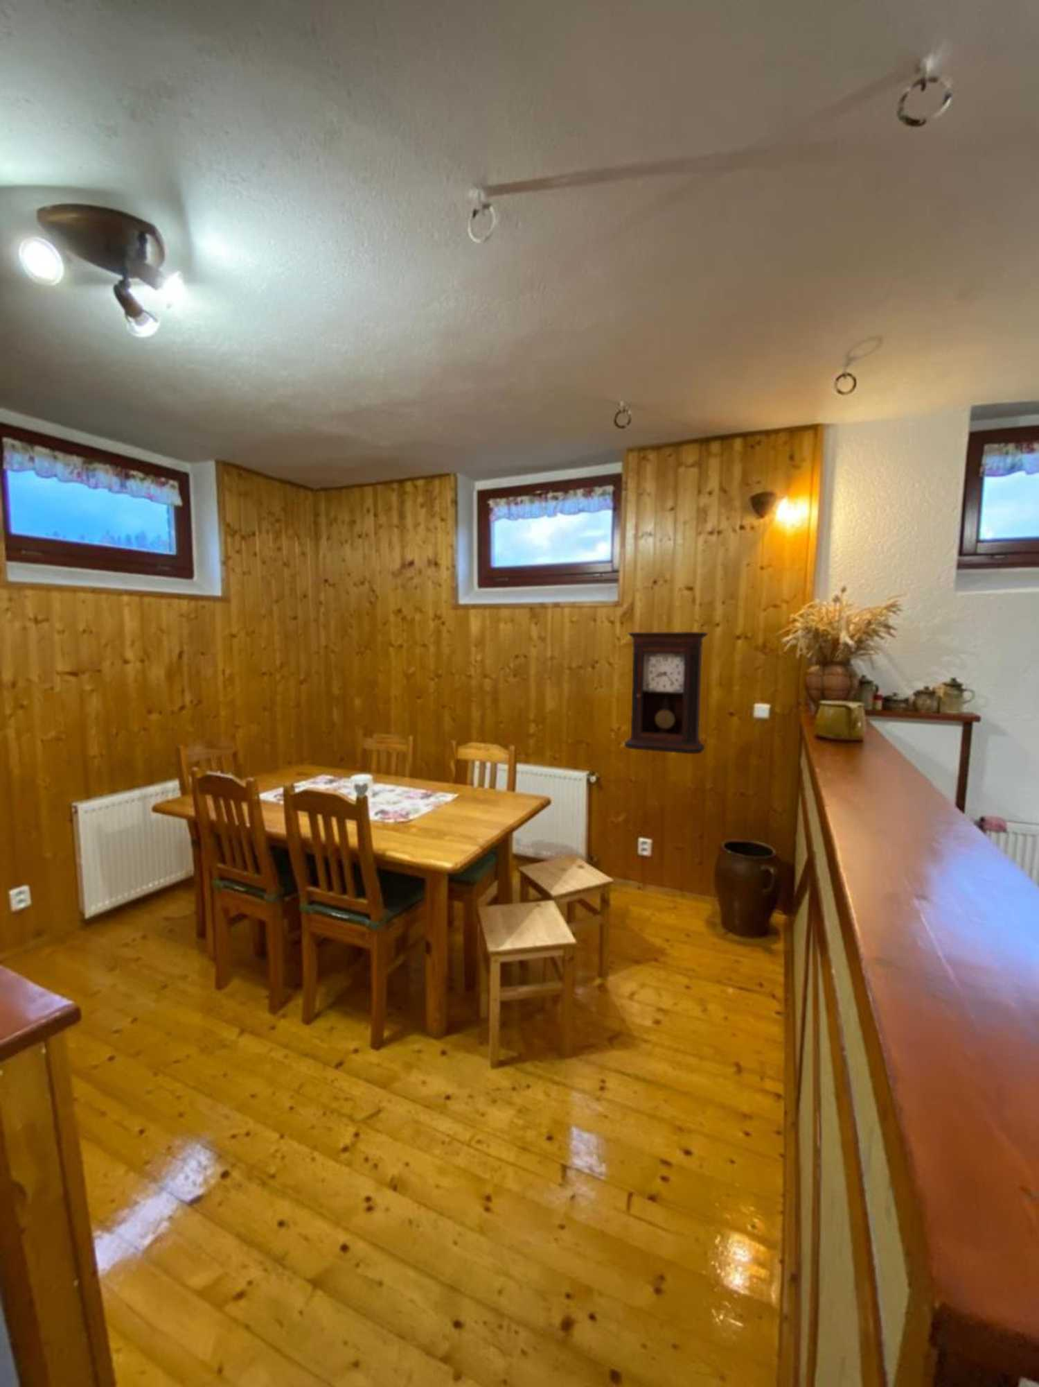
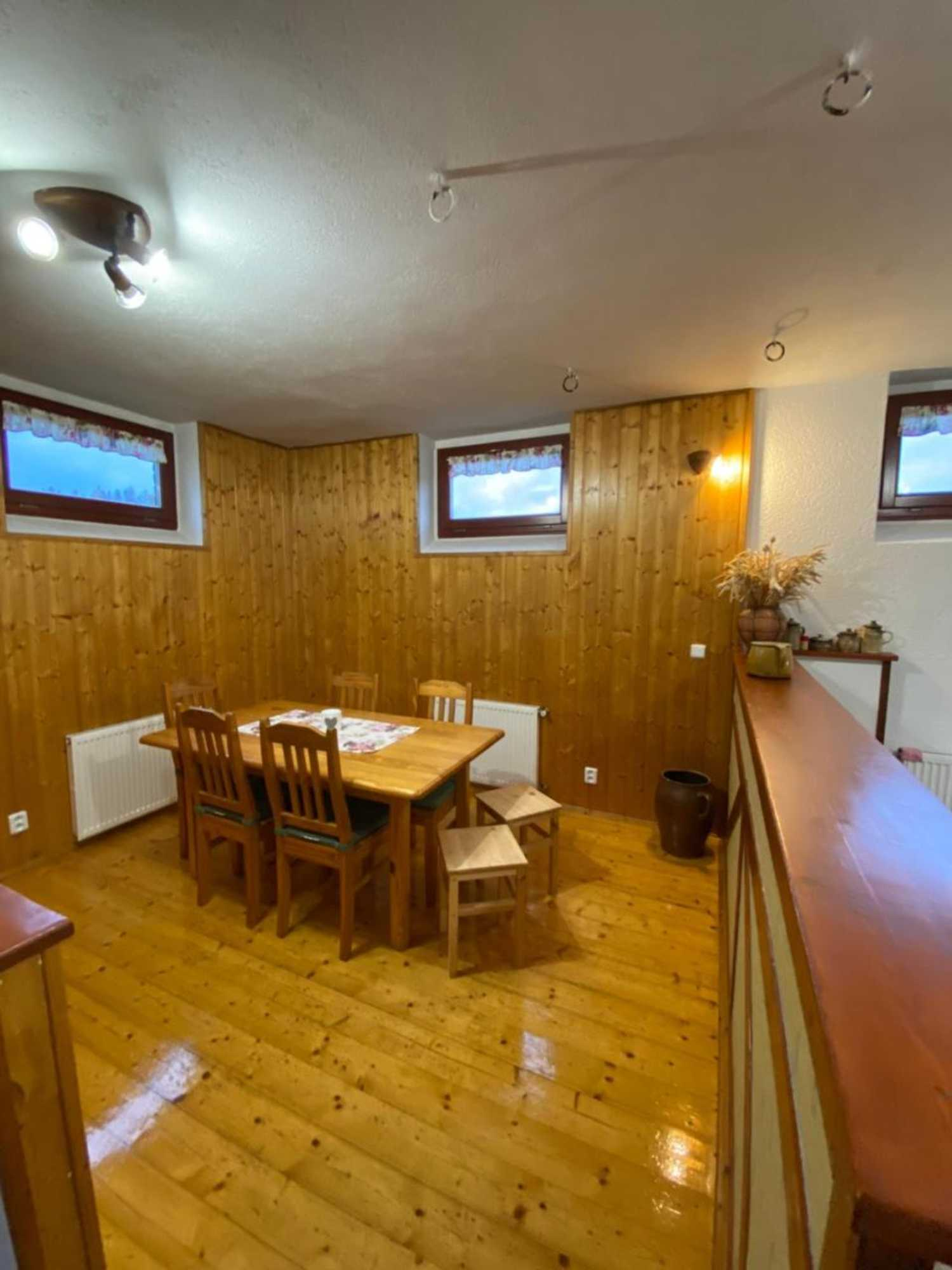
- pendulum clock (665, 690)
